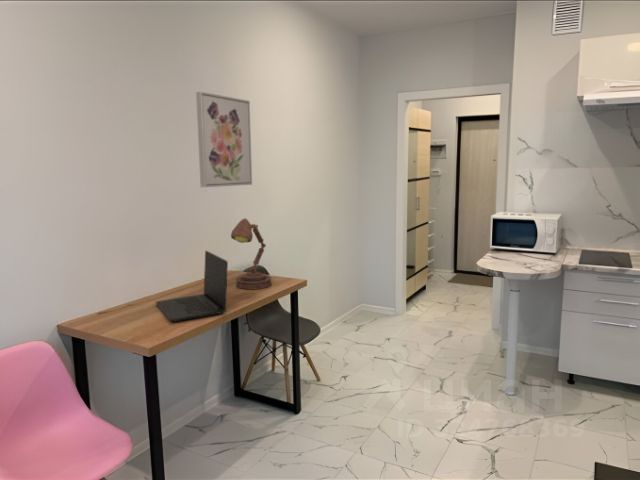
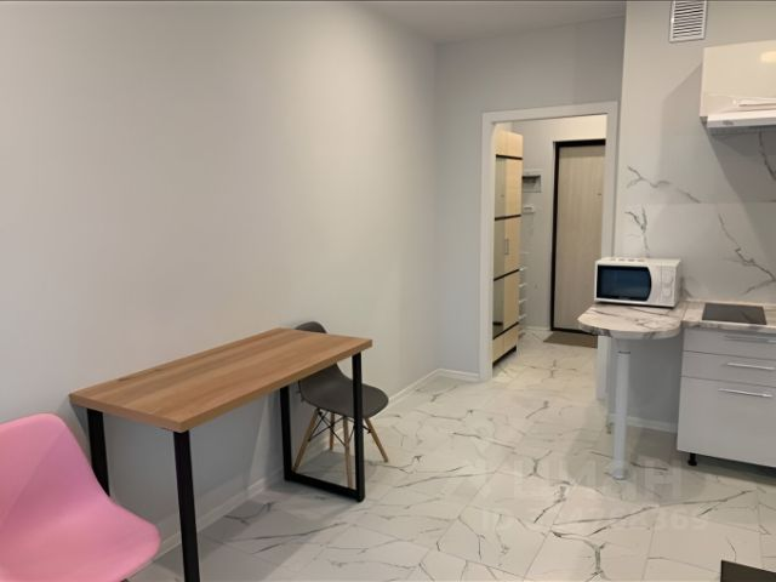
- wall art (226, 141)
- laptop (193, 295)
- desk lamp (257, 253)
